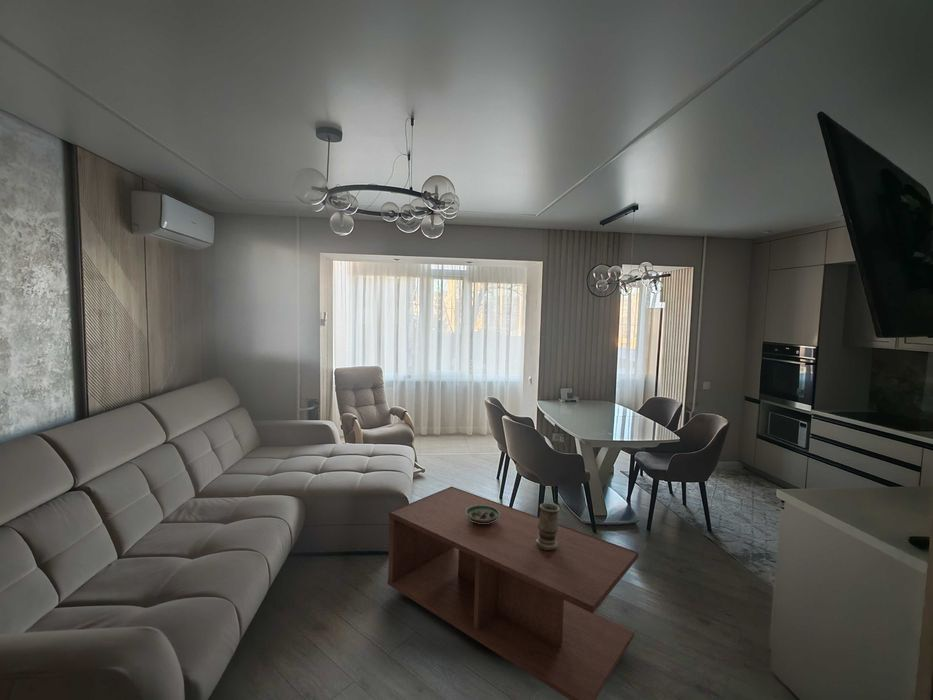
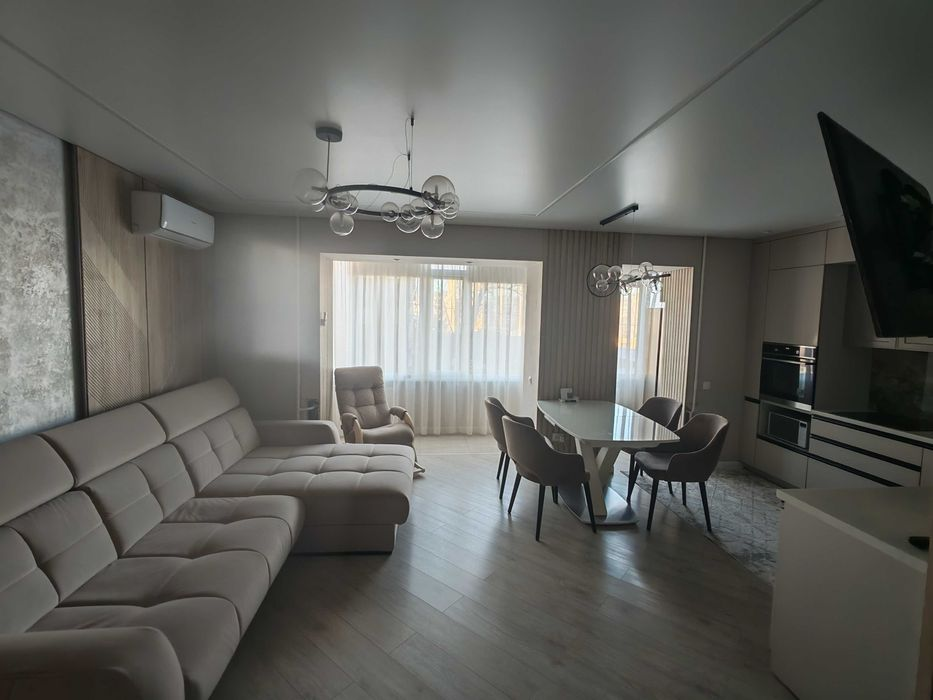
- decorative bowl (482, 515)
- vase (547, 526)
- coffee table (502, 574)
